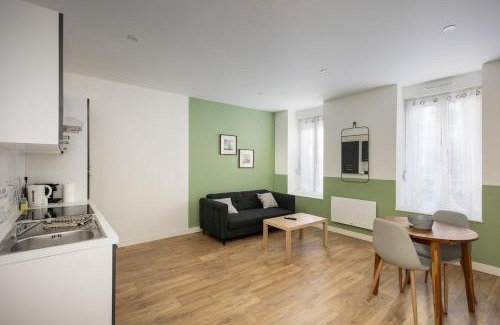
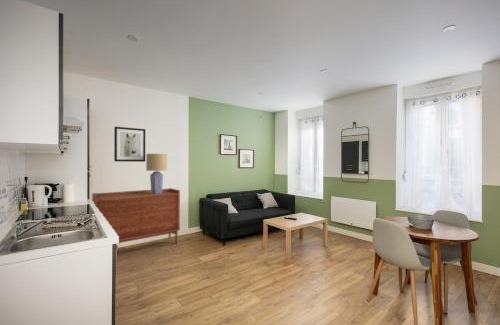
+ sideboard (138, 219)
+ lamp (156, 173)
+ wall art (130, 144)
